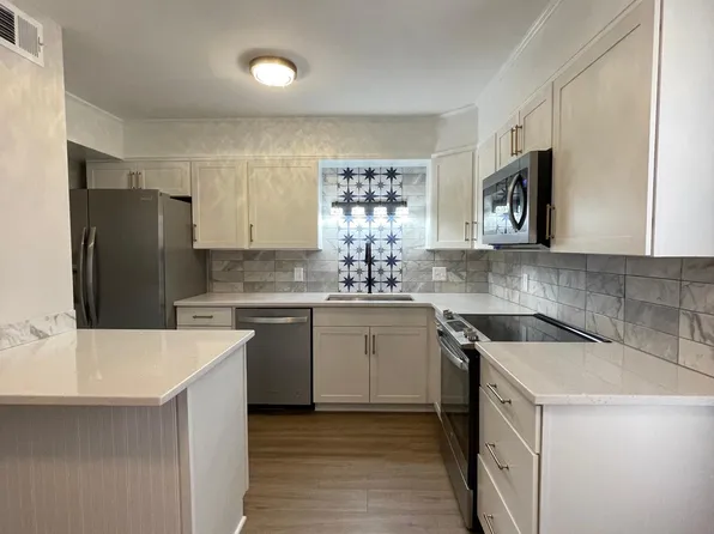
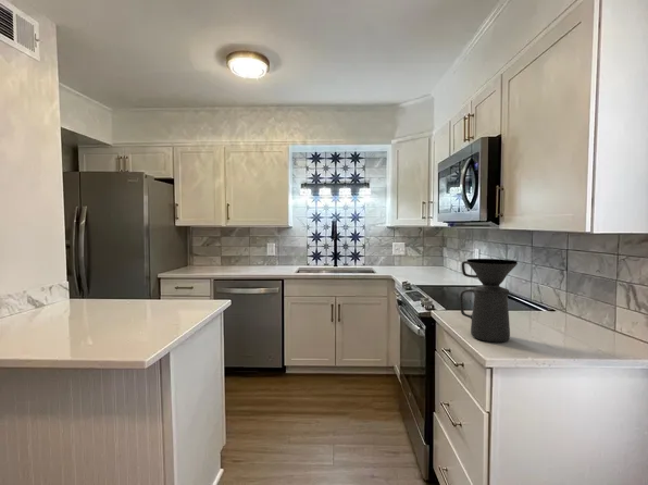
+ coffee maker (490, 298)
